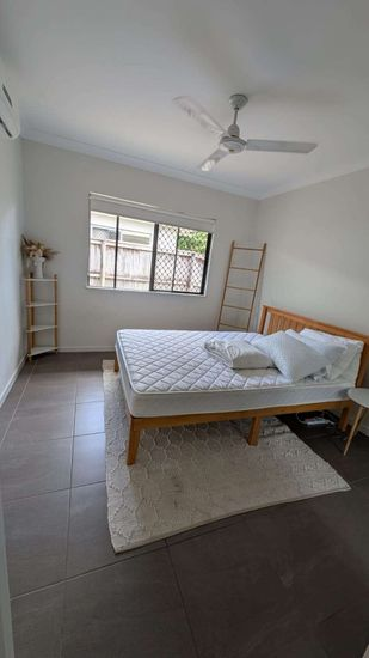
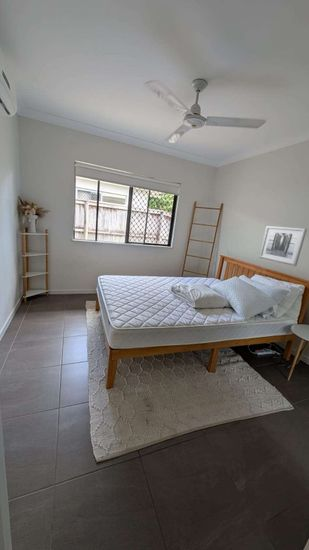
+ wall art (280, 244)
